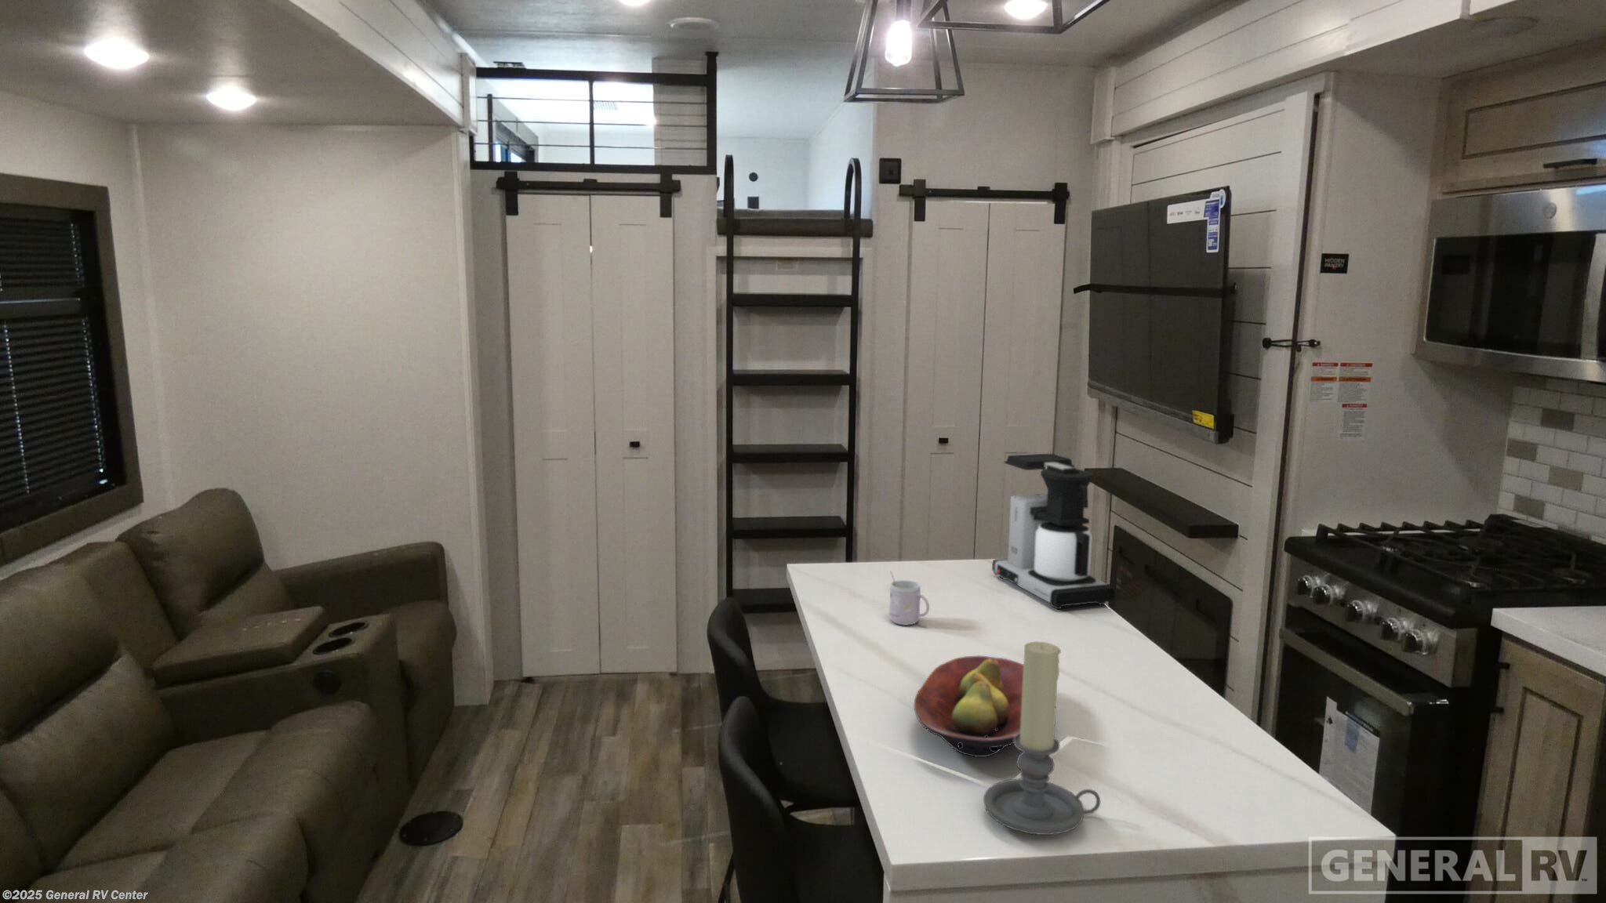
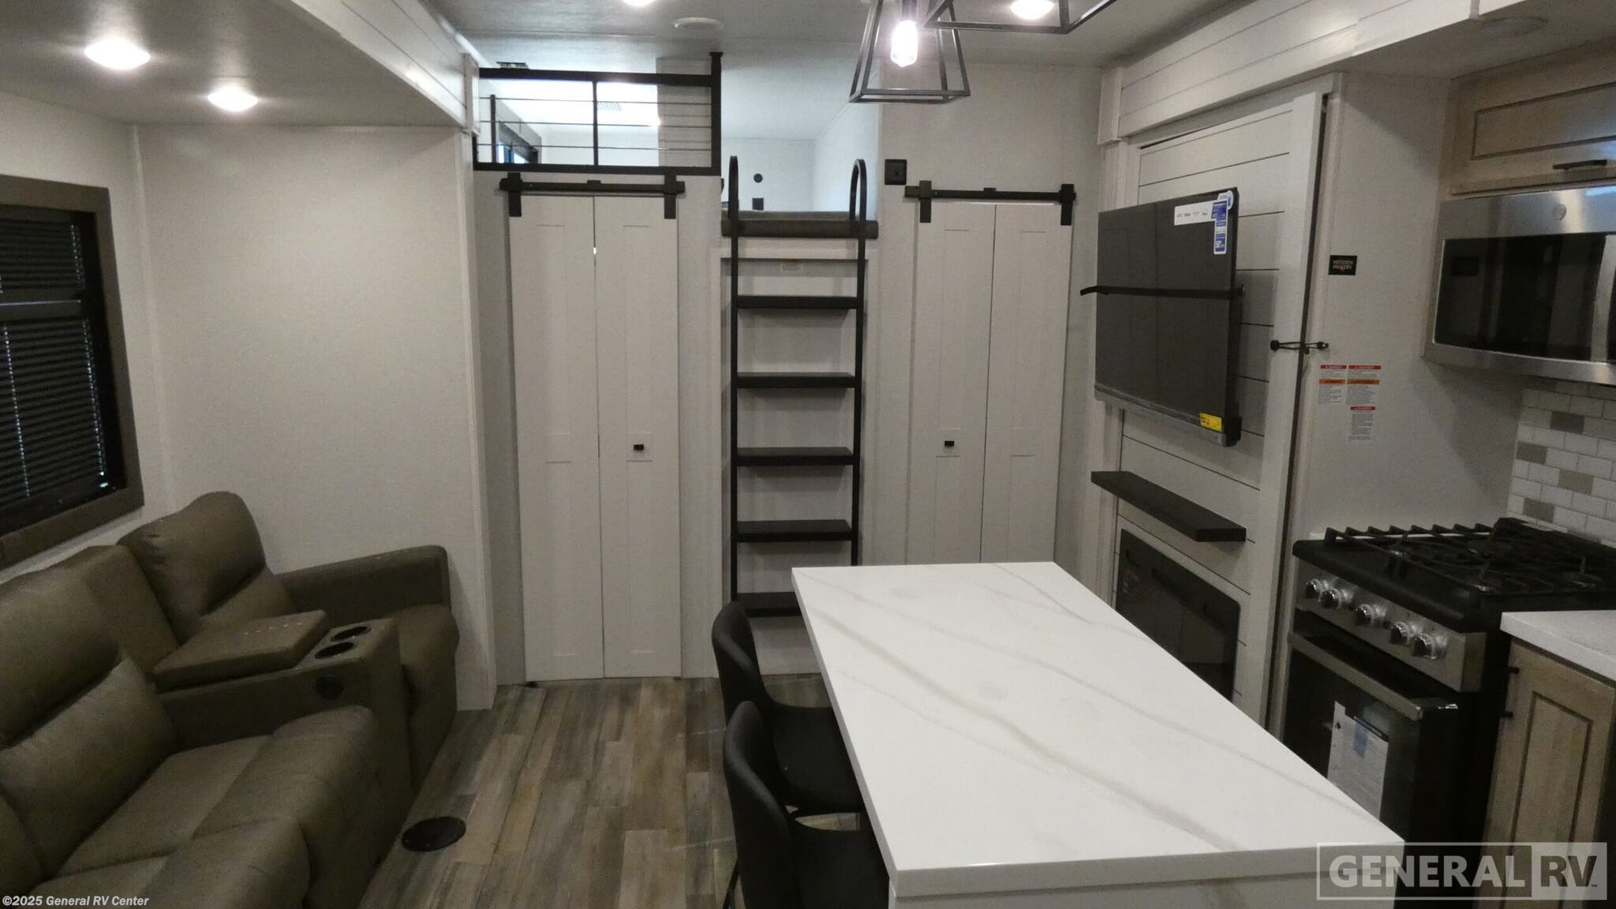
- candle holder (1047, 731)
- fruit bowl (981, 697)
- mug (909, 599)
- coffee maker (1053, 527)
